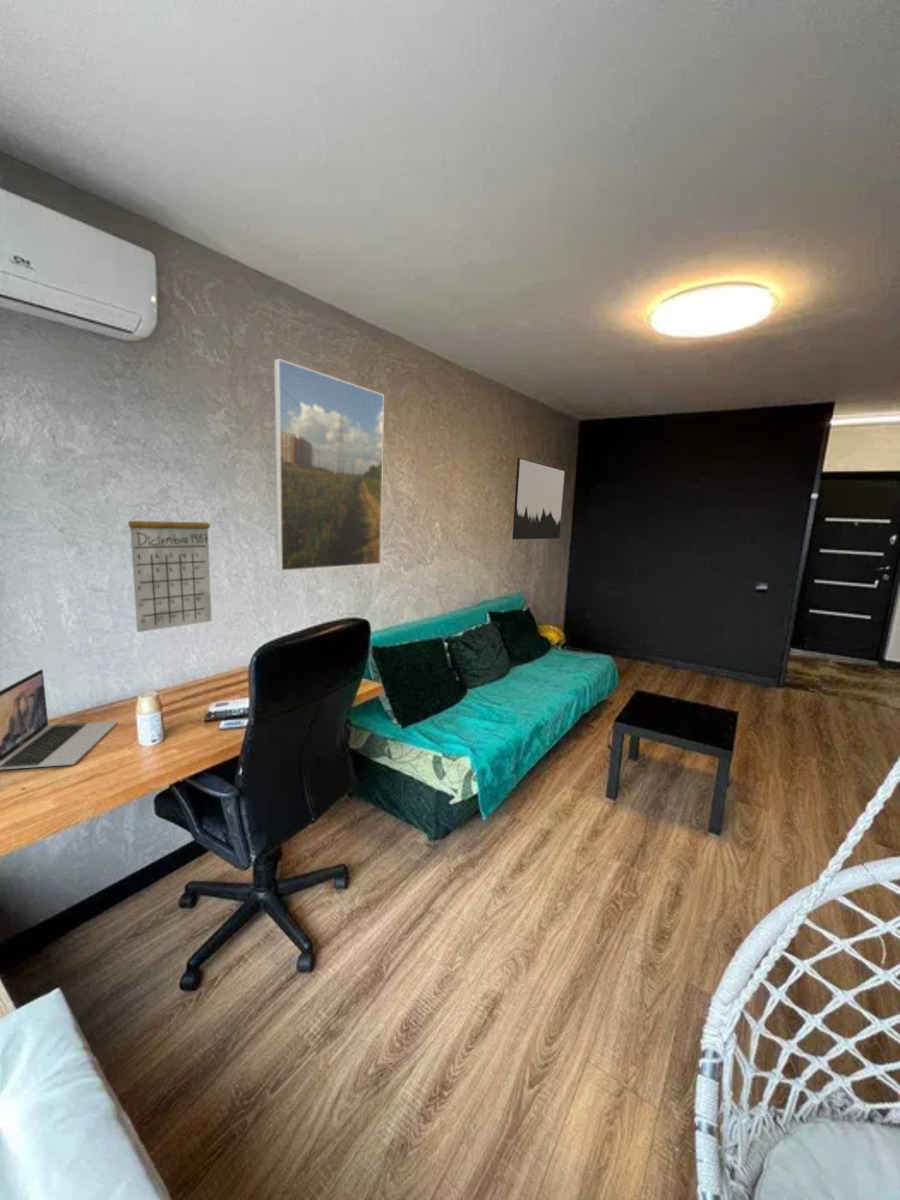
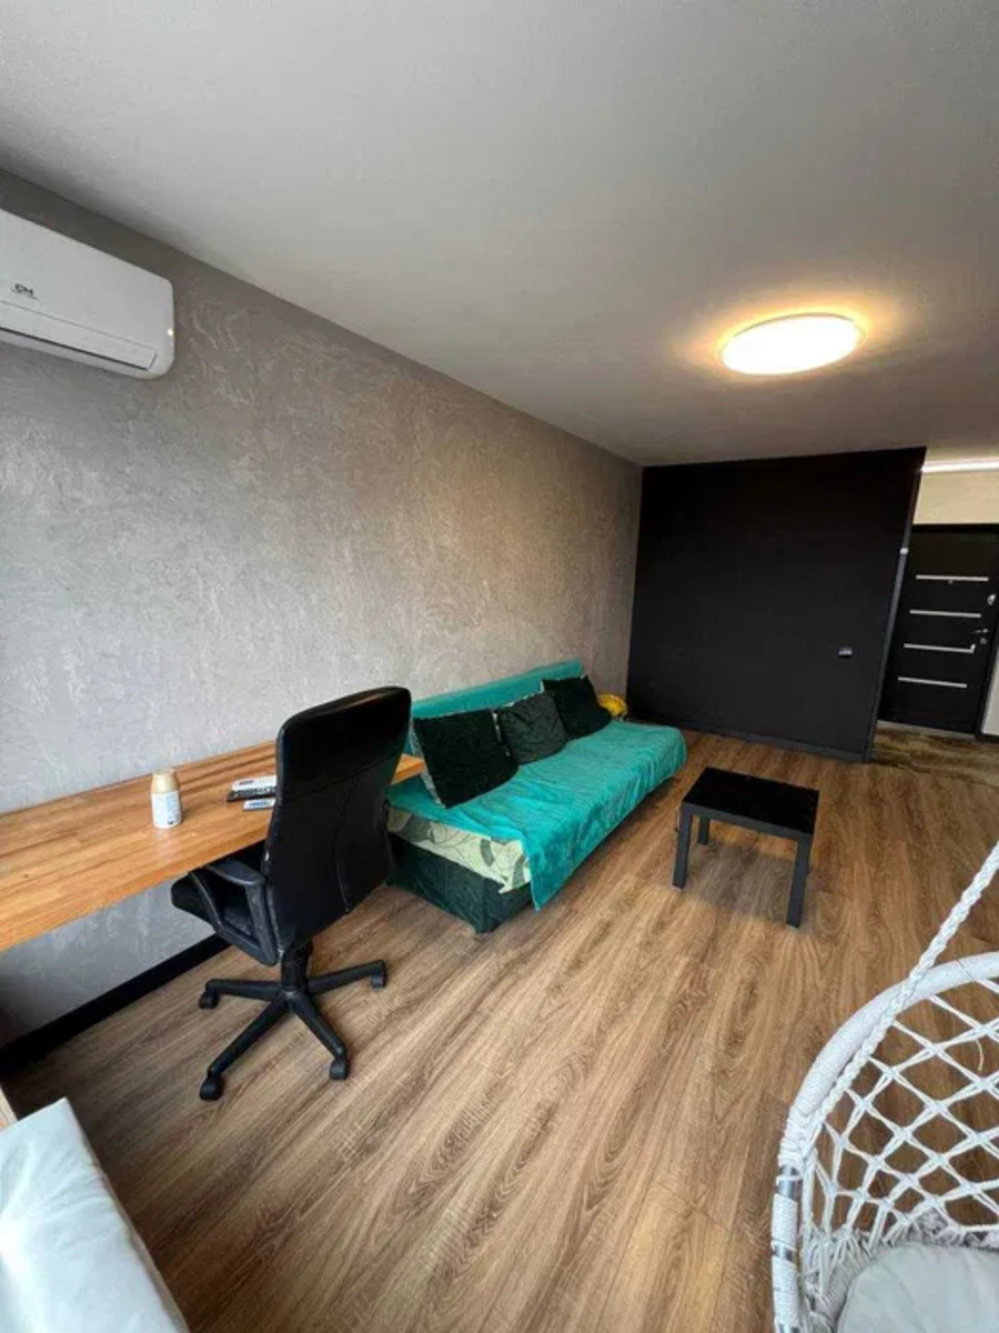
- calendar (173, 562)
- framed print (334, 475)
- laptop (47, 717)
- wall art (540, 502)
